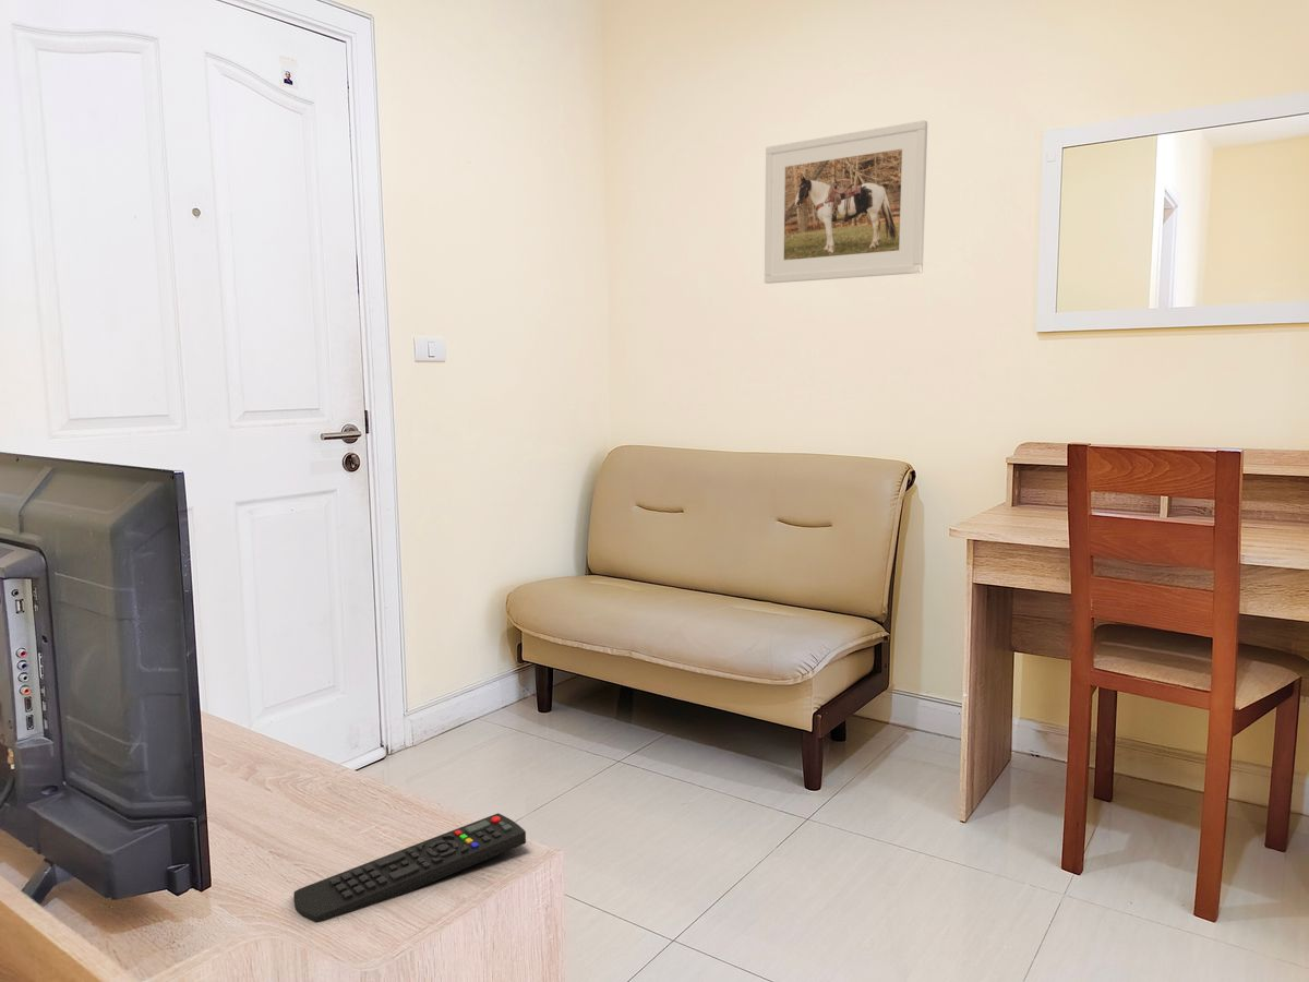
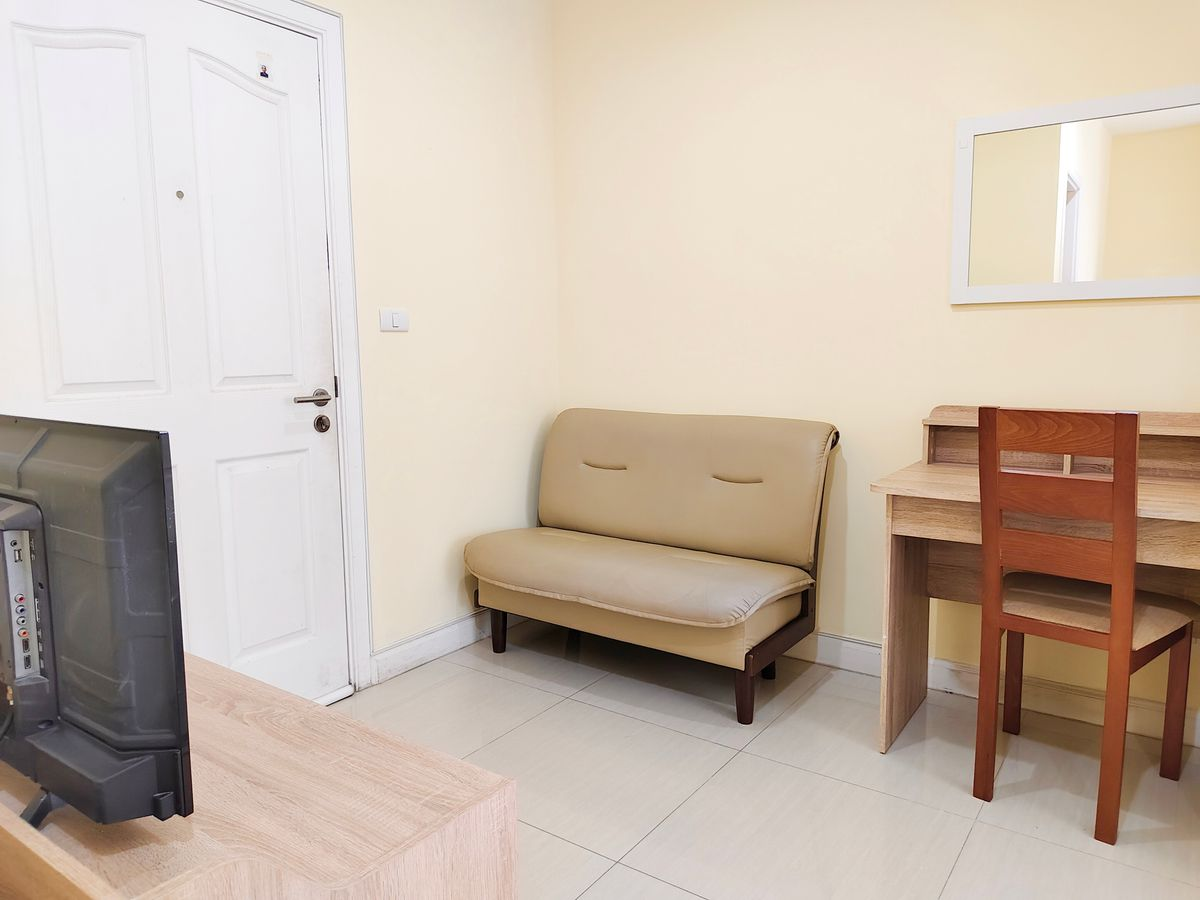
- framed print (840, 207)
- remote control (415, 864)
